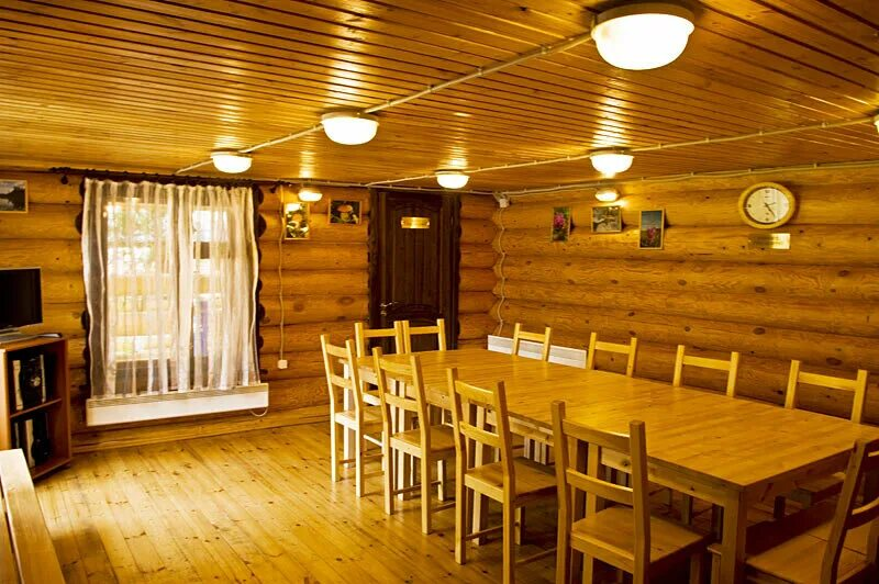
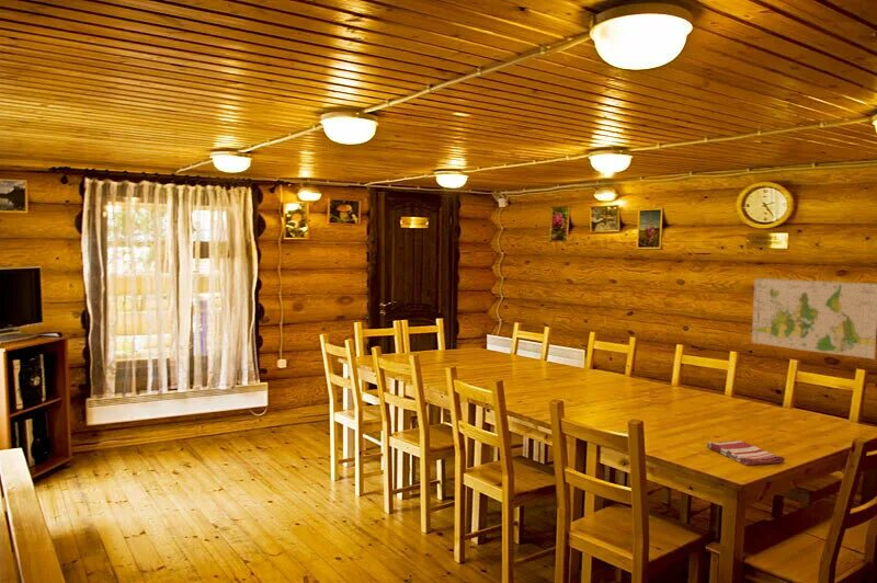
+ dish towel (743, 450)
+ map (809, 316)
